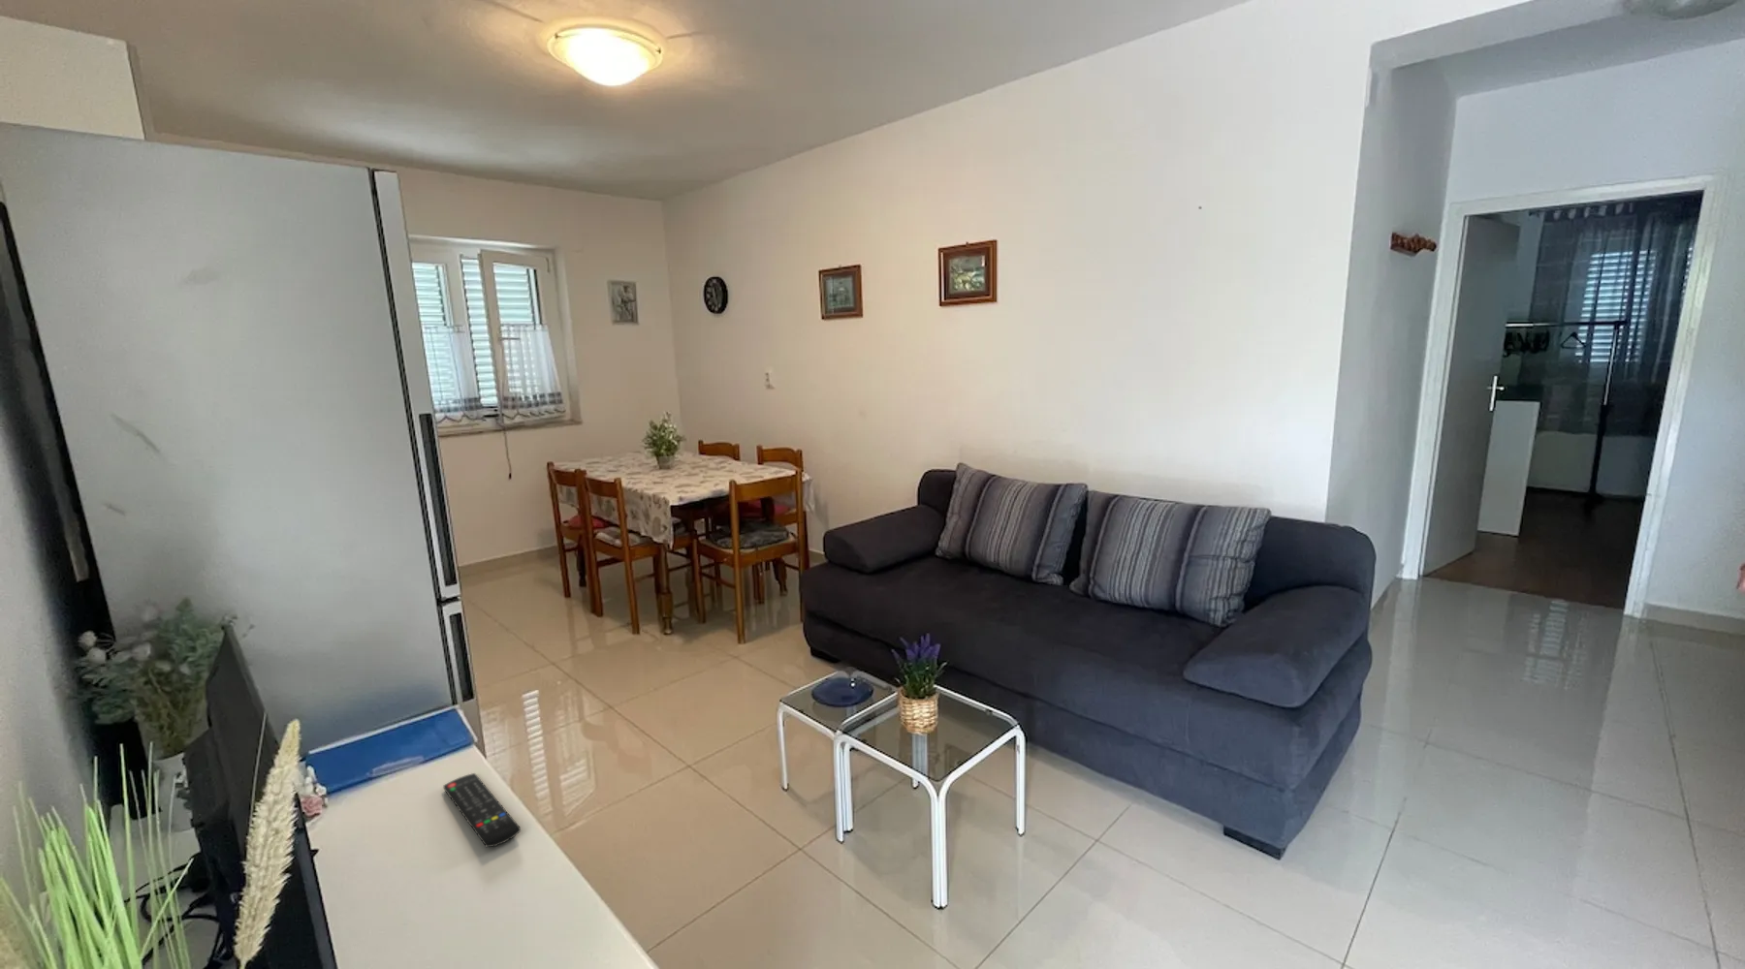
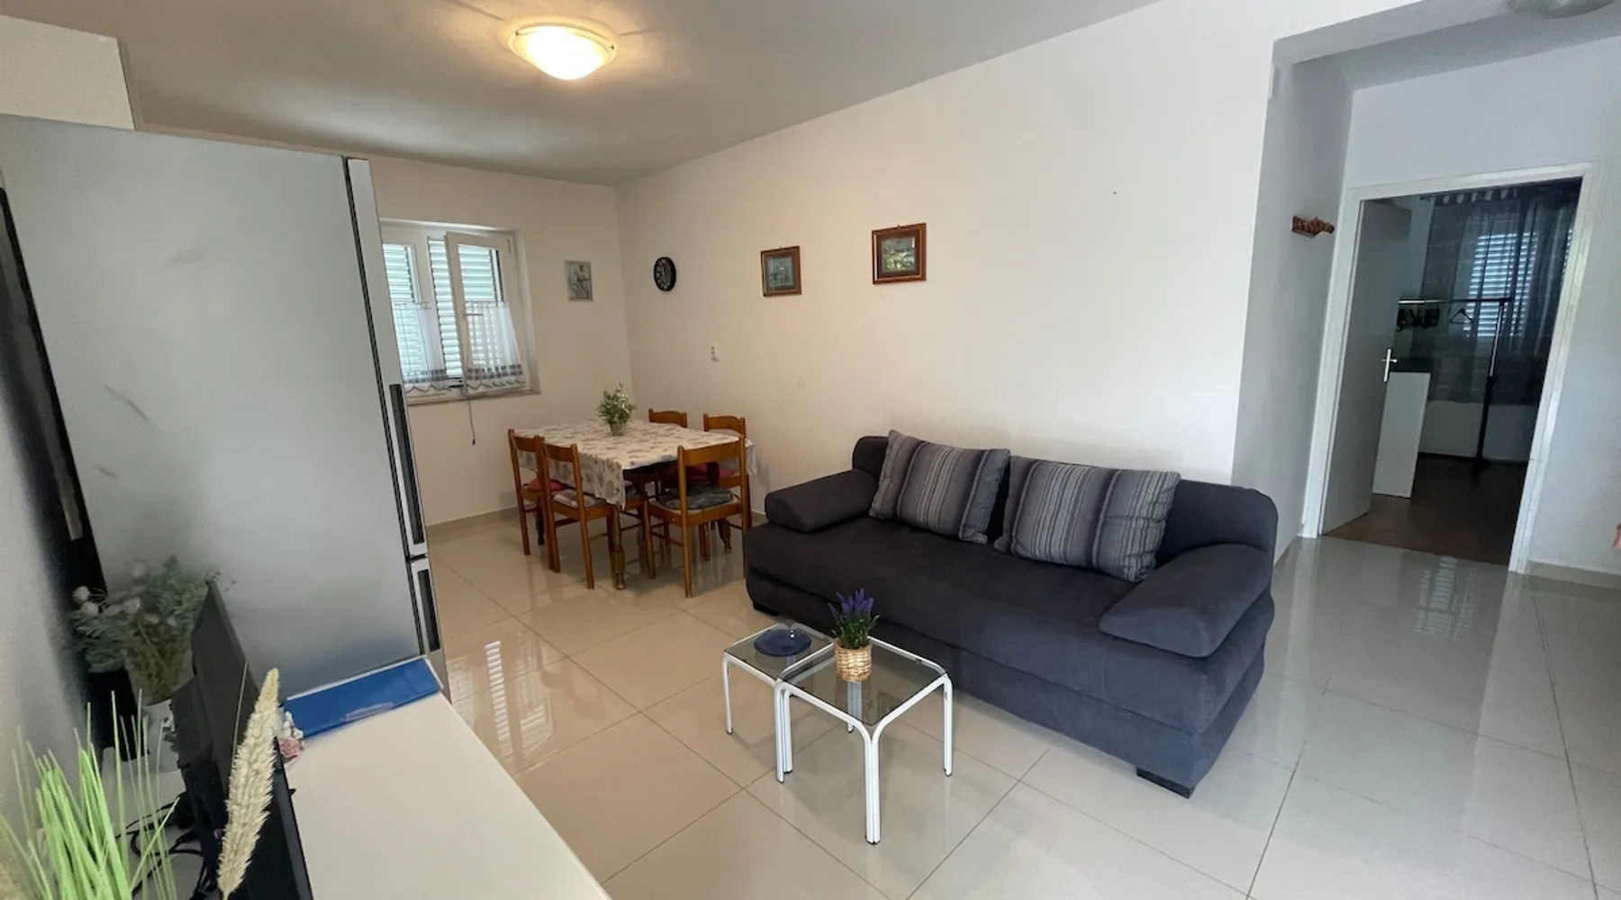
- remote control (479, 808)
